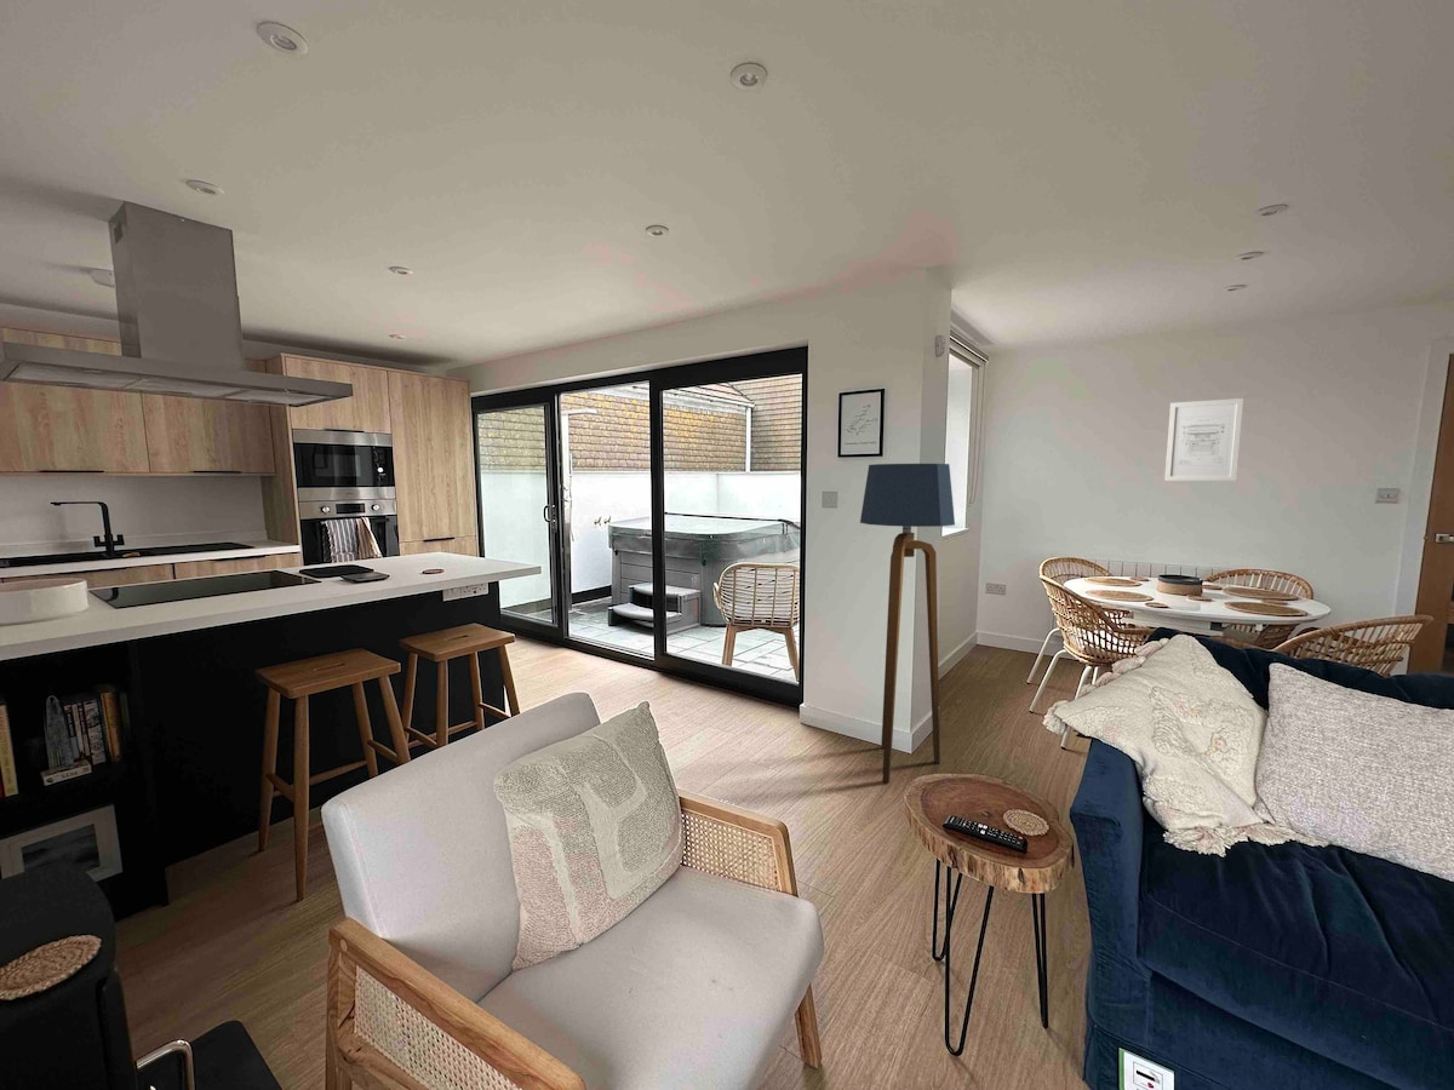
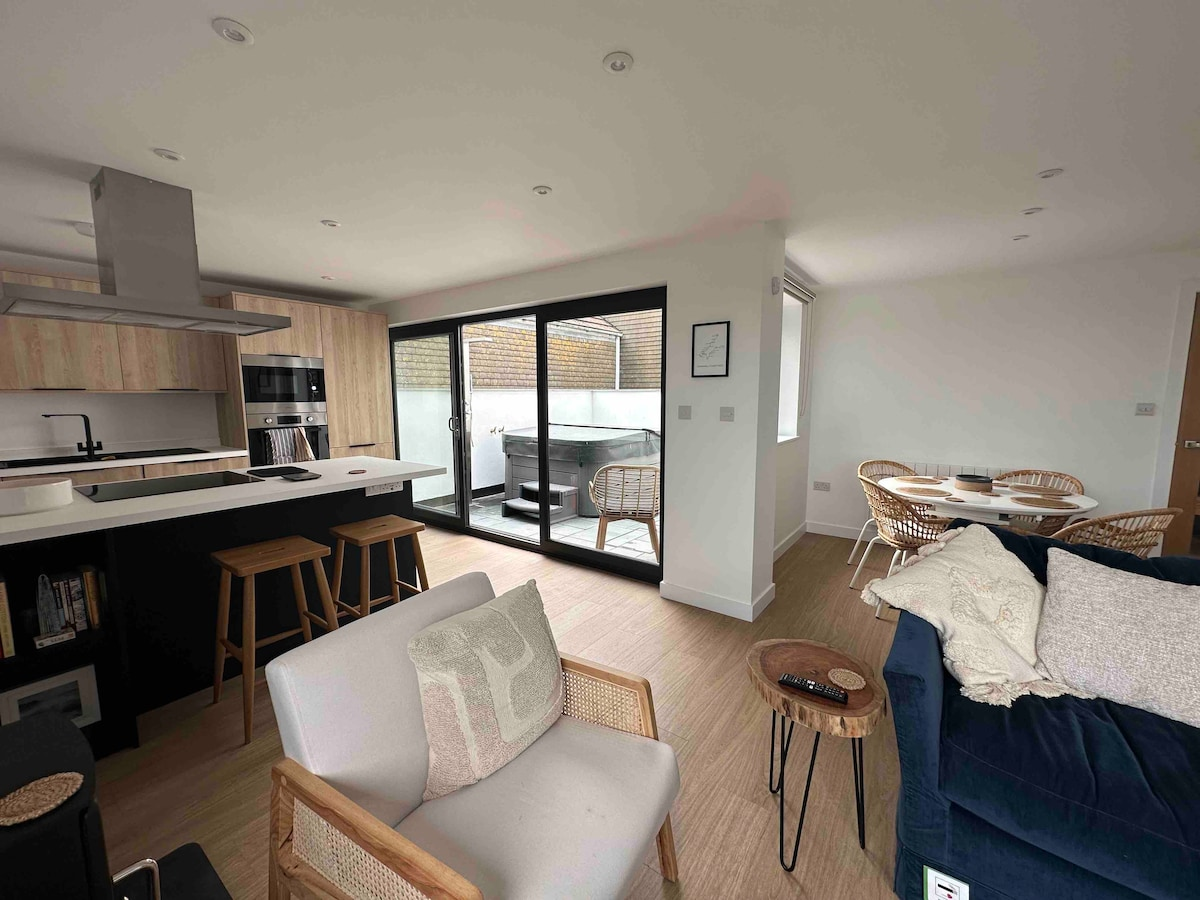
- floor lamp (899, 619)
- wall art (1202, 441)
